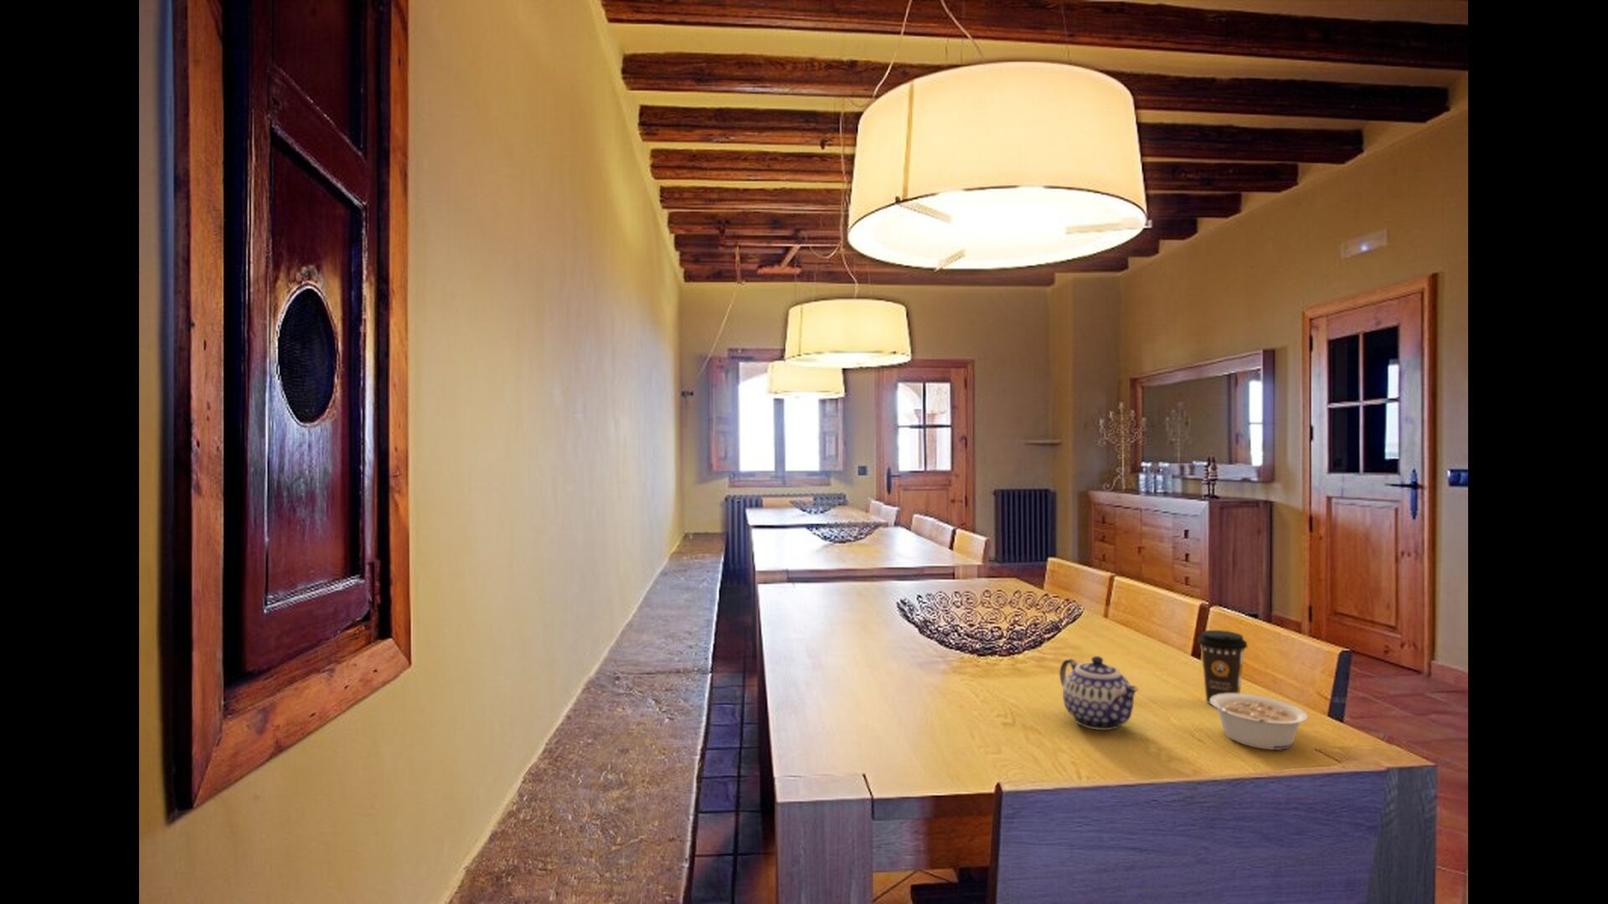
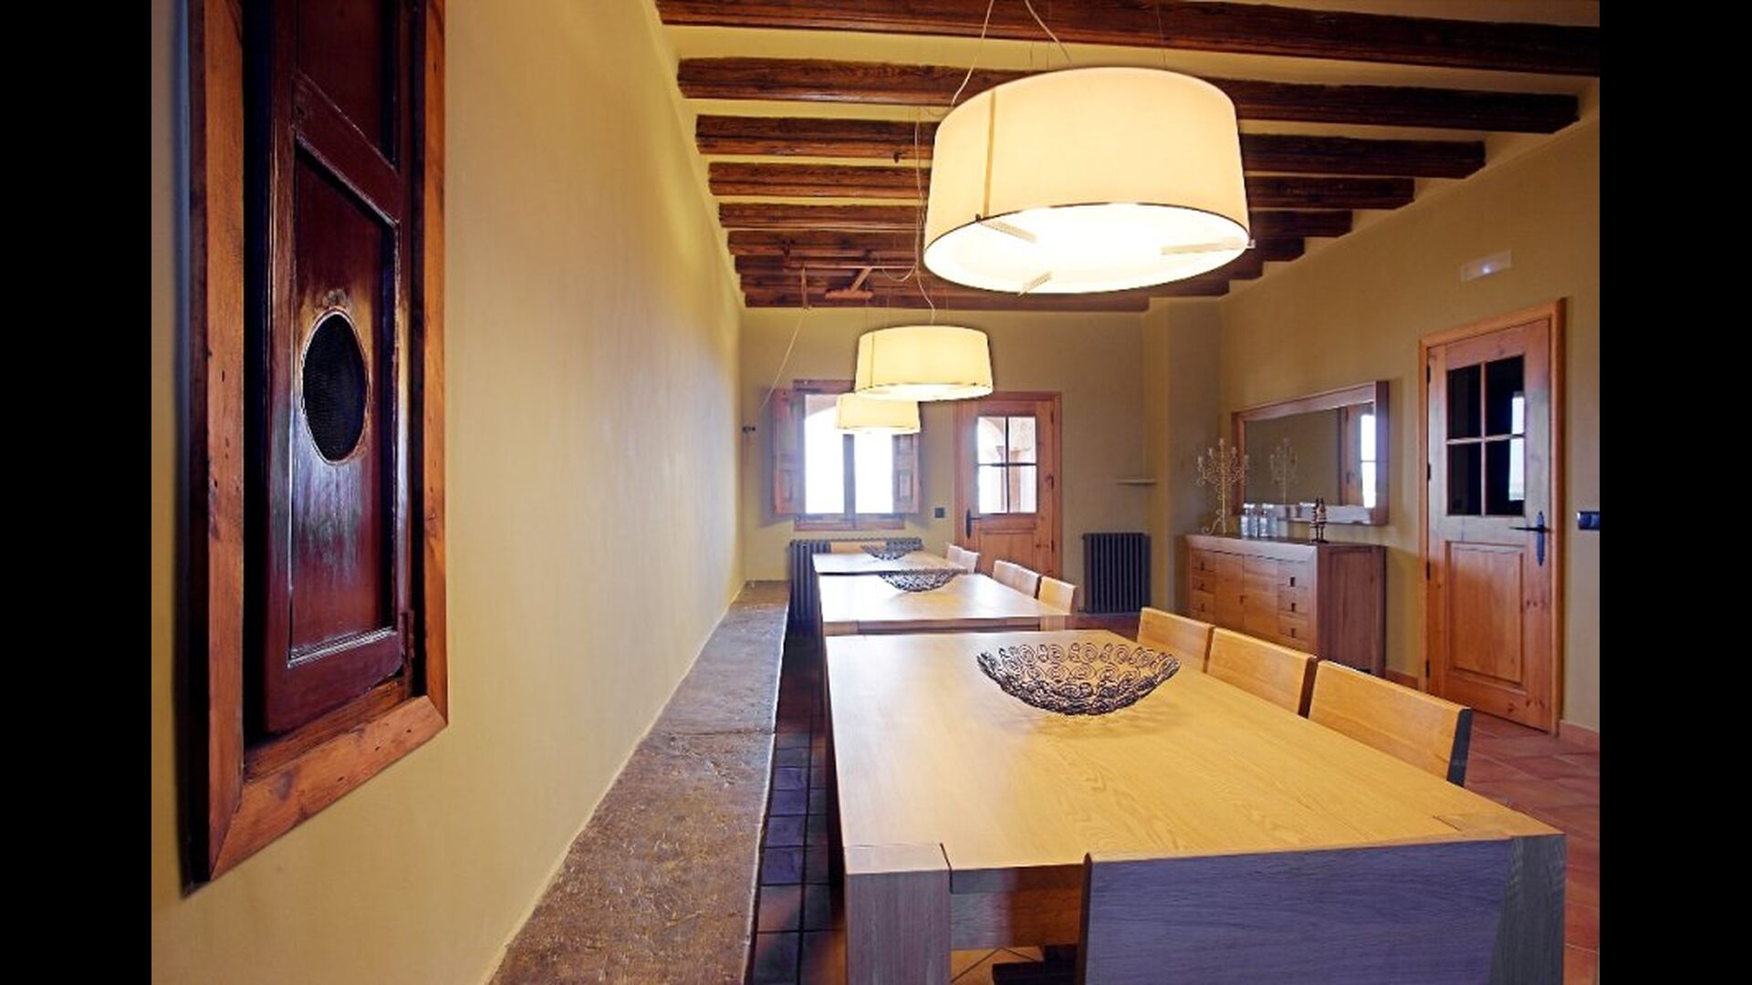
- coffee cup (1221, 668)
- teapot (1097, 689)
- legume (1260, 721)
